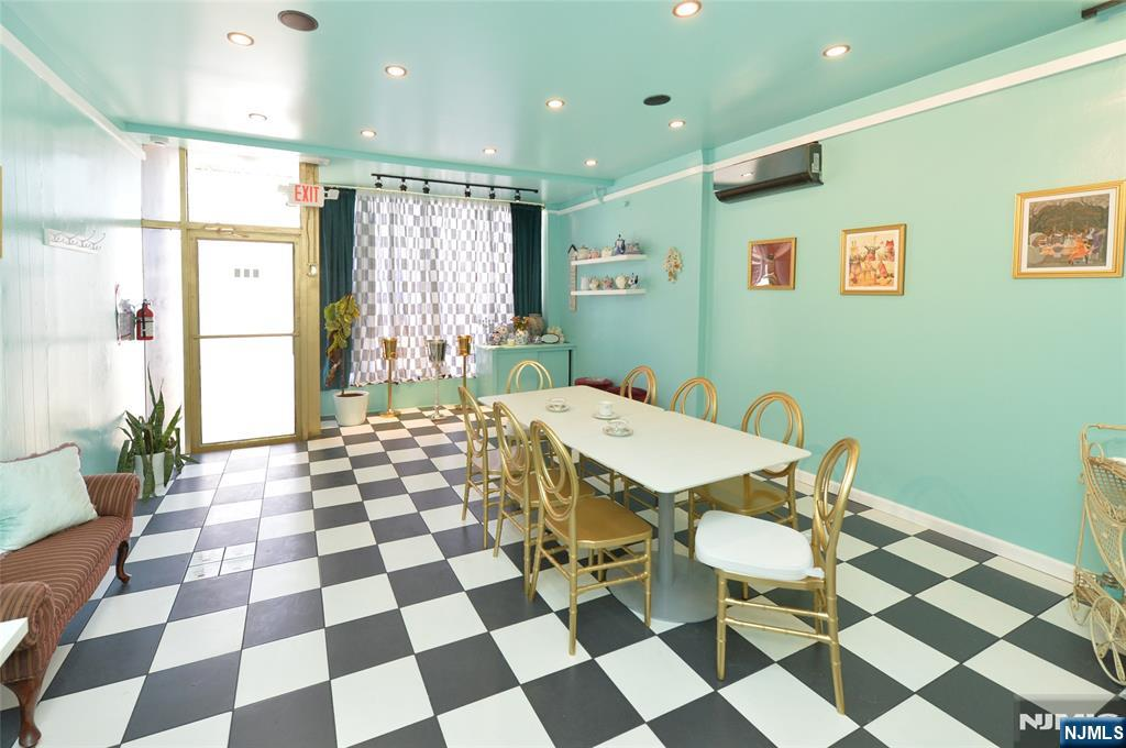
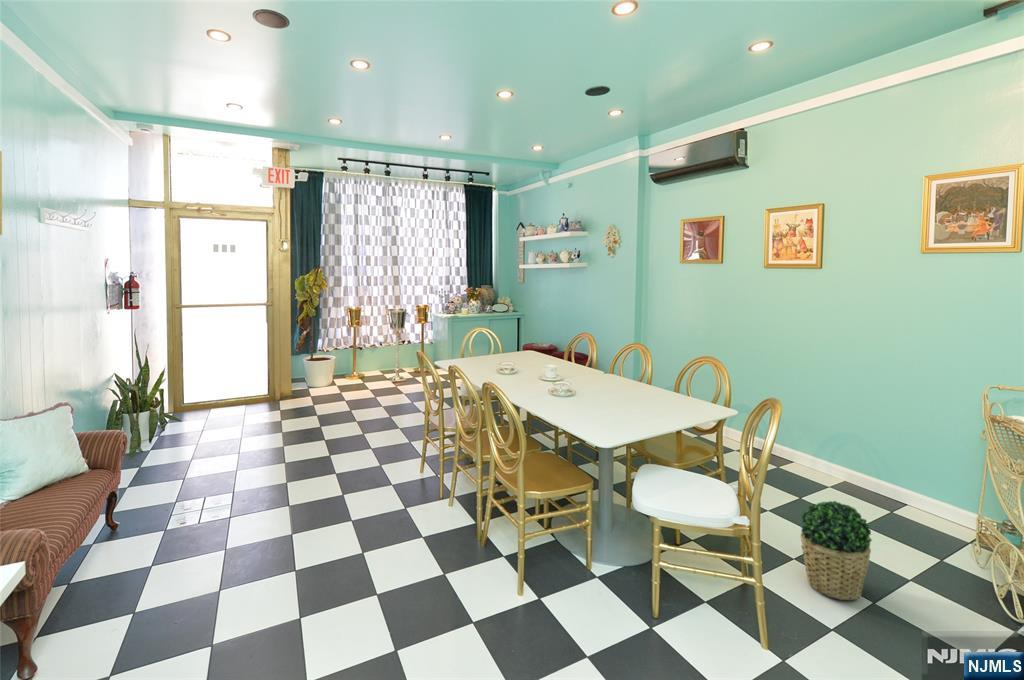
+ potted plant (834, 545)
